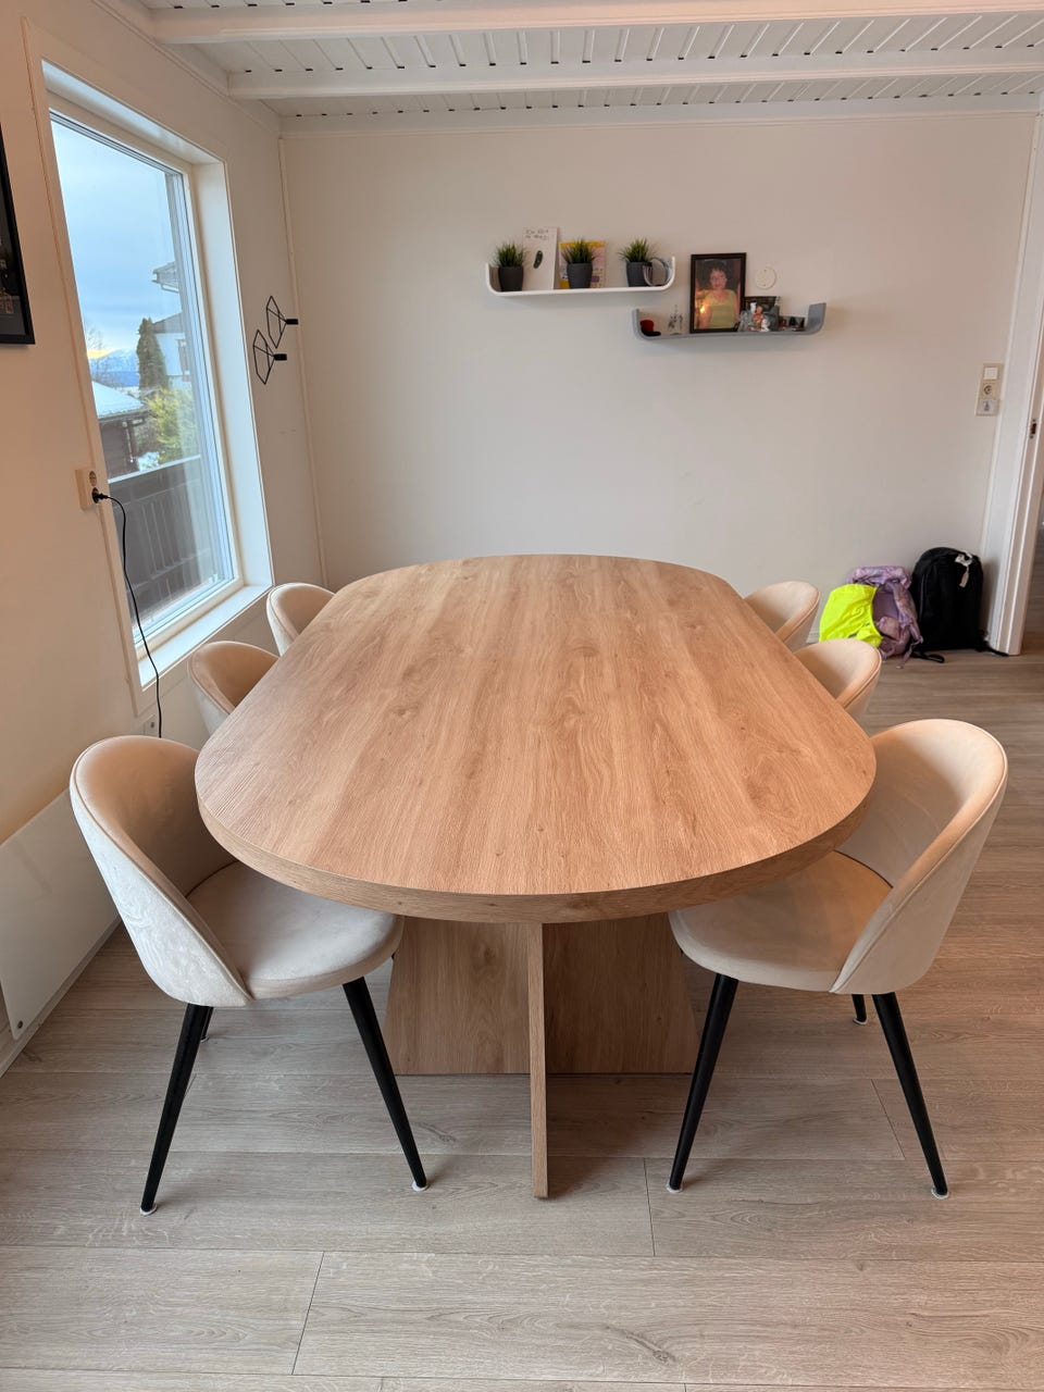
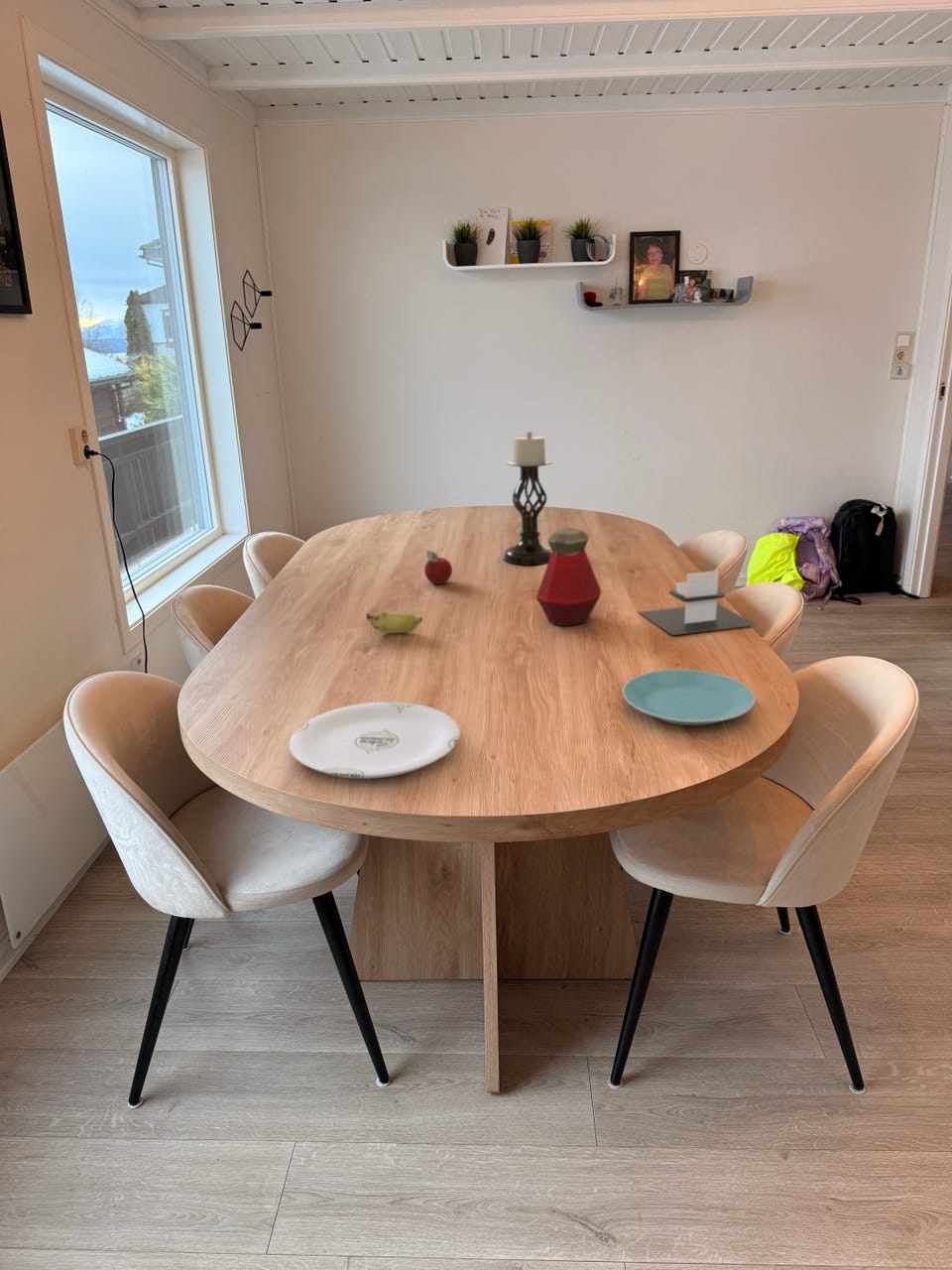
+ plate (376, 741)
+ napkin holder (697, 593)
+ banana (395, 622)
+ bottle (568, 575)
+ plate (687, 699)
+ fruit (437, 566)
+ candle holder (530, 496)
